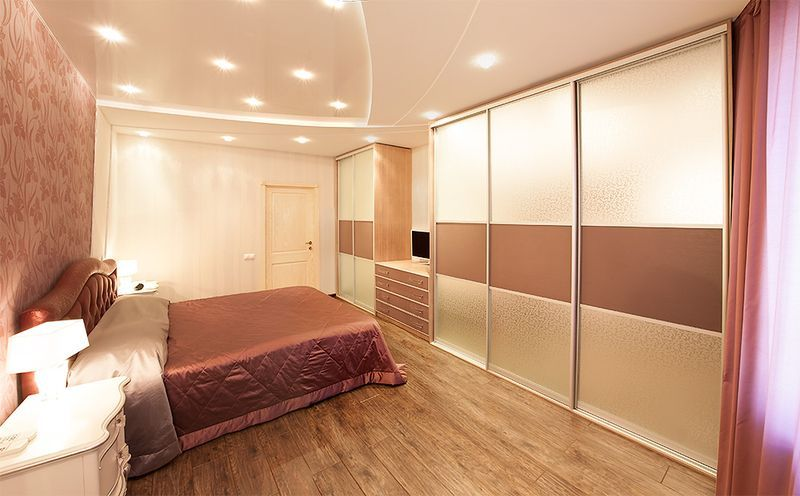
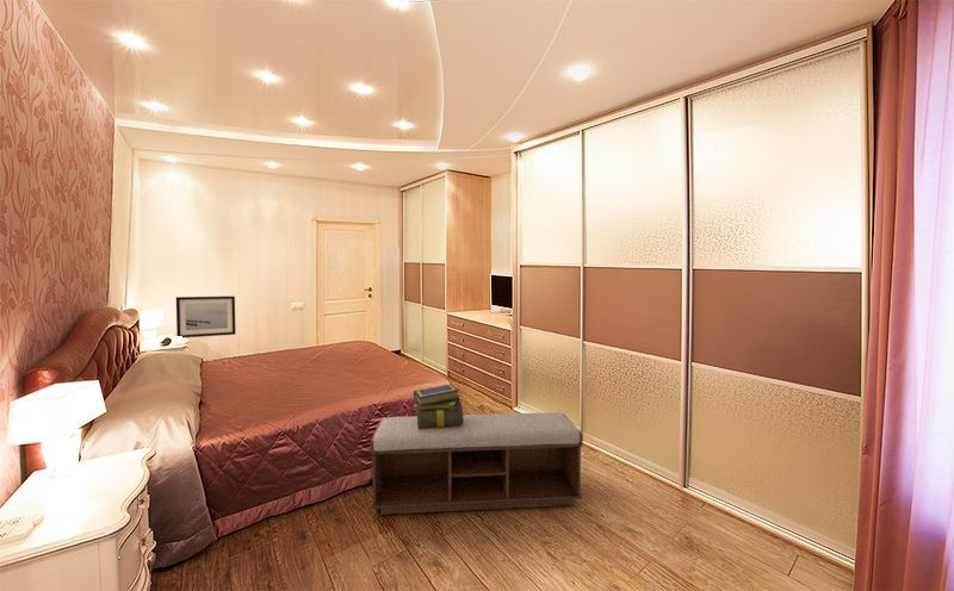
+ wall art (206, 316)
+ bench (476, 459)
+ stack of books (438, 405)
